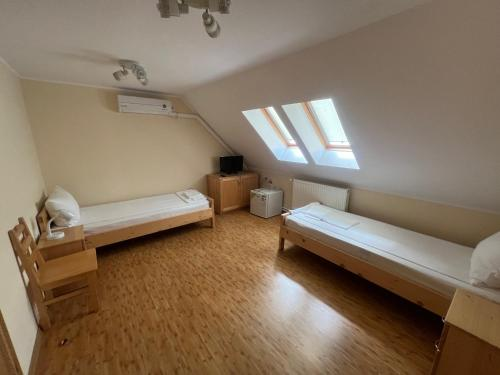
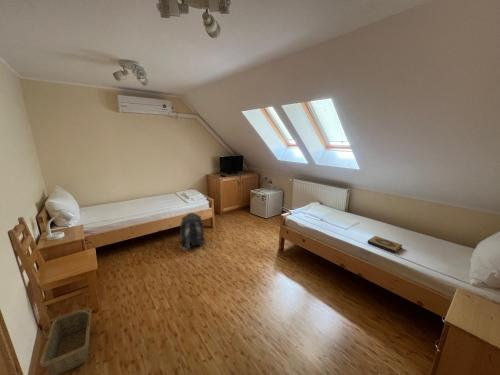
+ backpack (191, 228)
+ hardback book (384, 243)
+ basket (69, 332)
